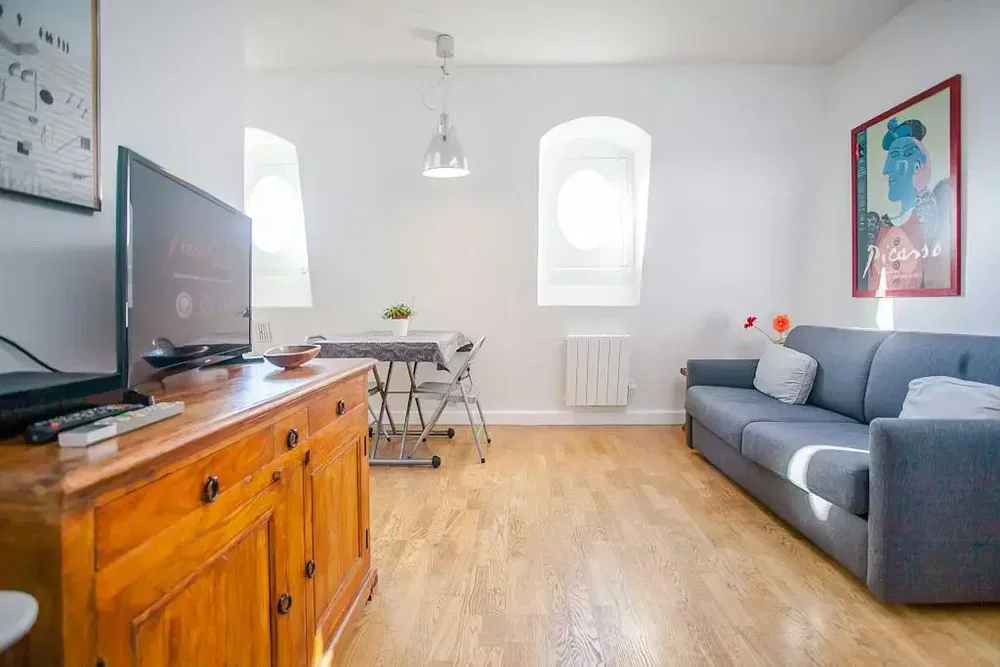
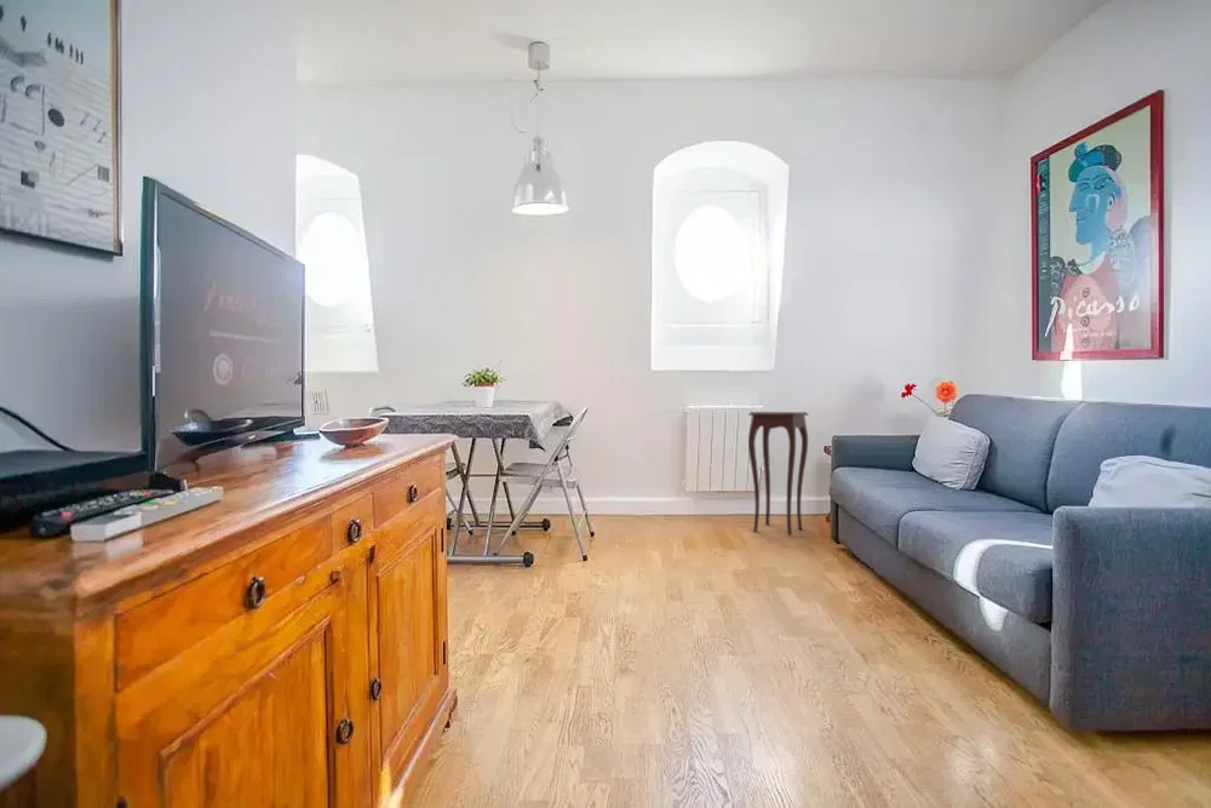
+ side table (769, 471)
